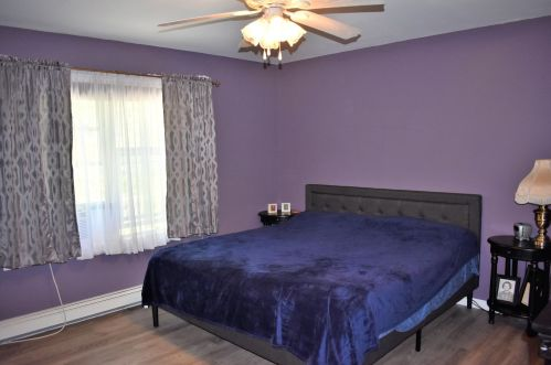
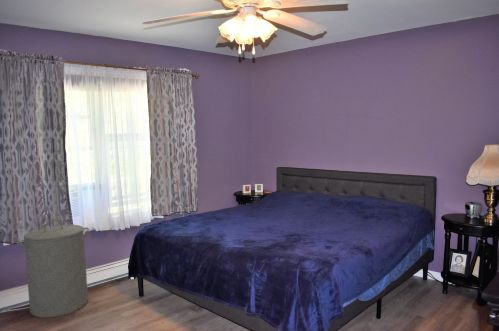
+ laundry hamper (57, 262)
